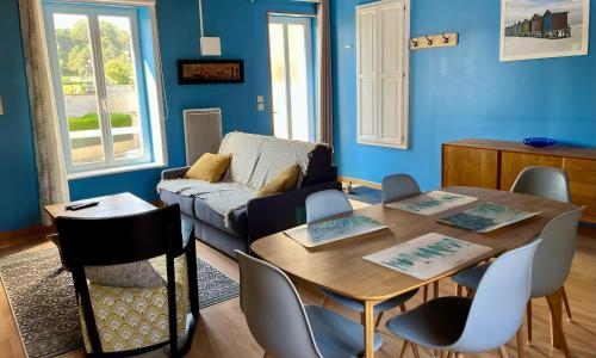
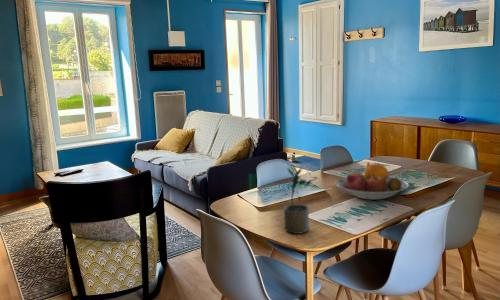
+ fruit bowl (371, 180)
+ potted plant (299, 198)
